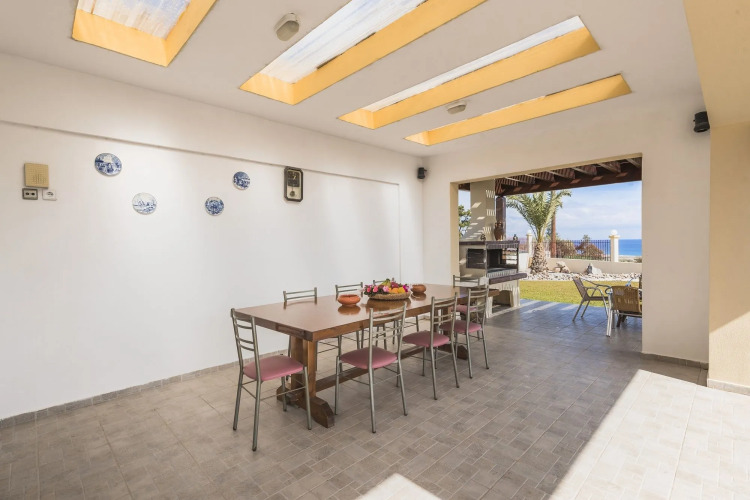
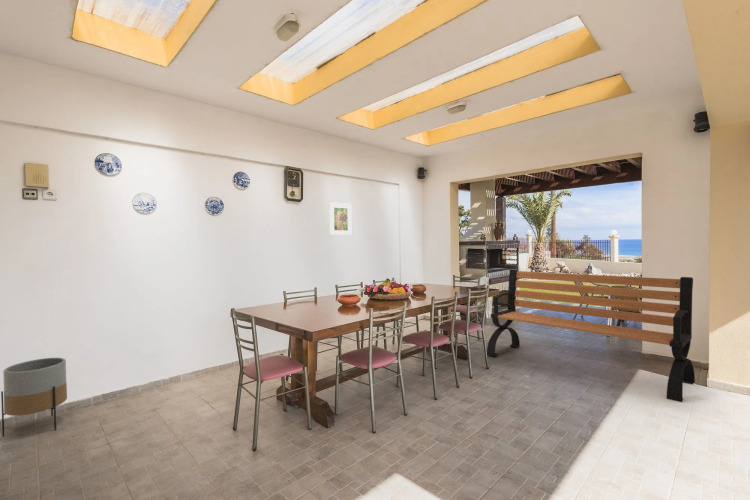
+ bench (577, 321)
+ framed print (340, 219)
+ planter (35, 396)
